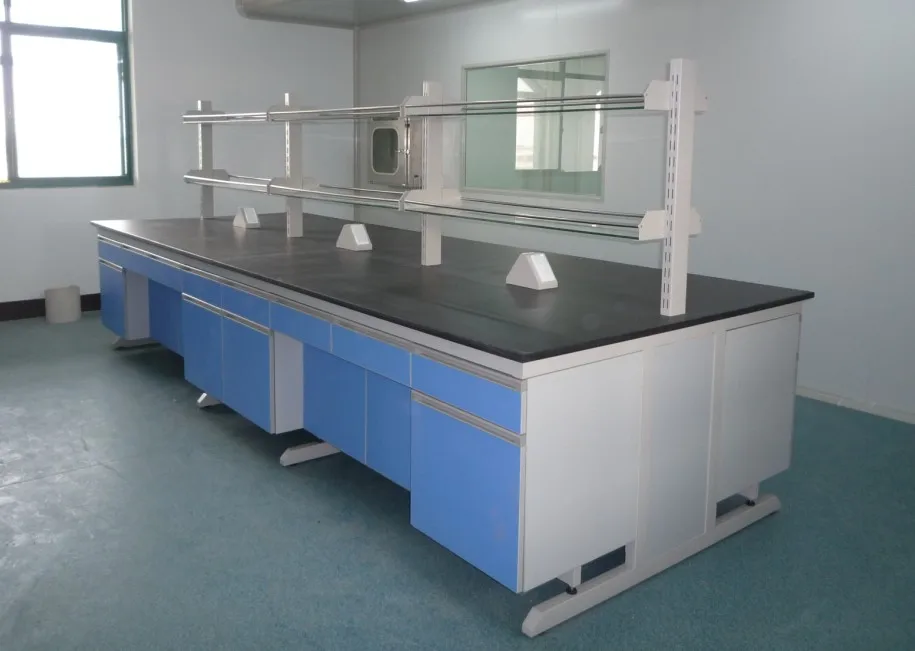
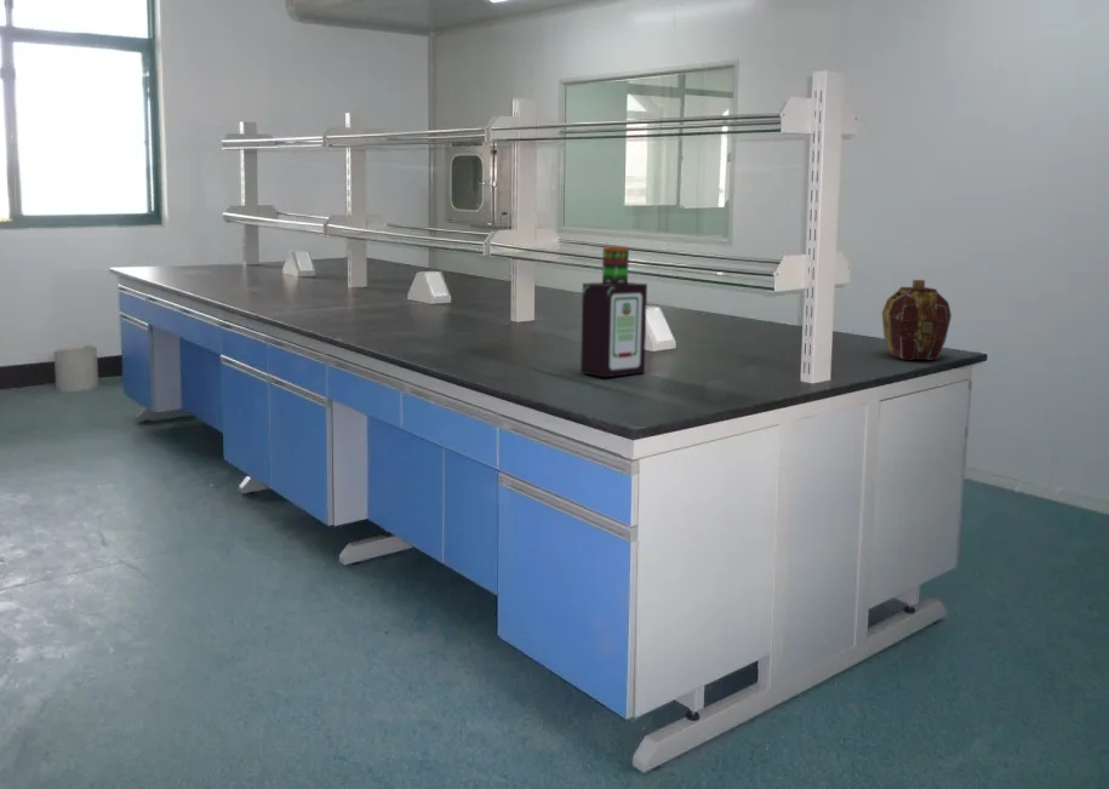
+ flask (915, 318)
+ bottle (613, 310)
